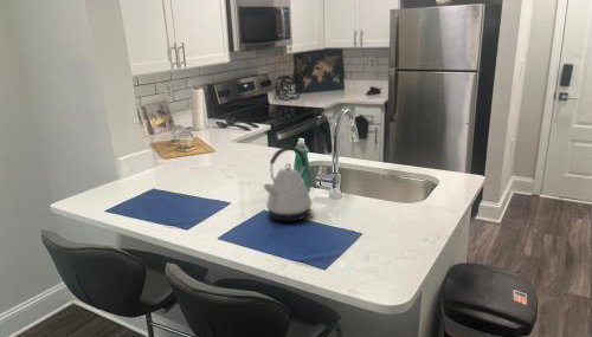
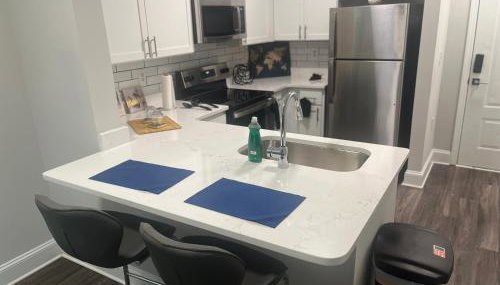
- kettle (287, 182)
